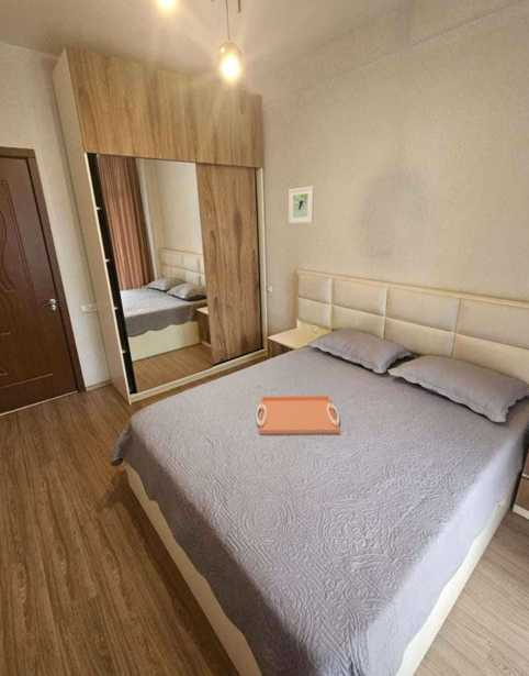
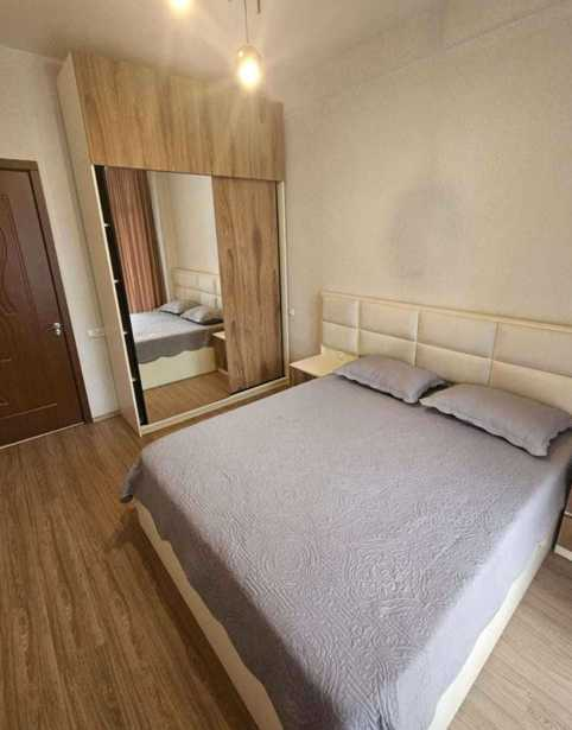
- serving tray (296, 413)
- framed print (300, 206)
